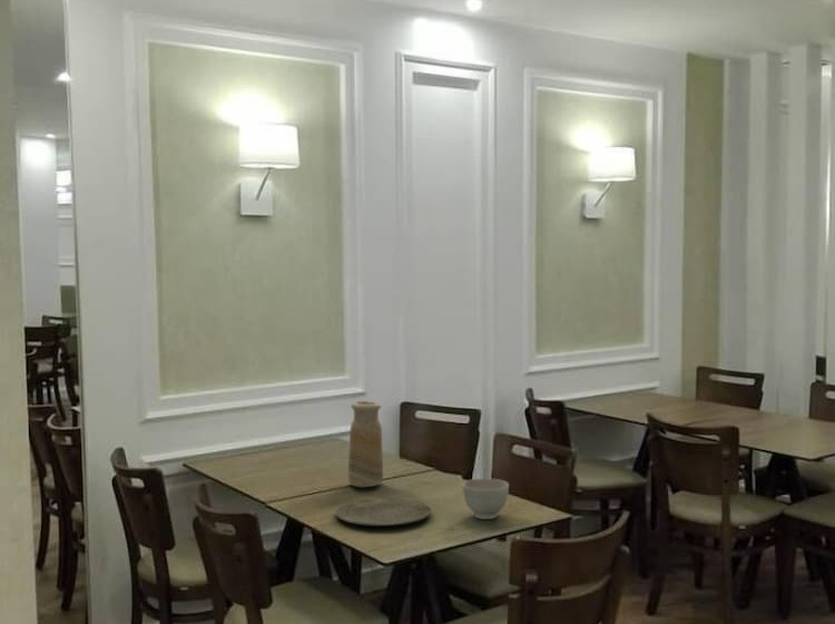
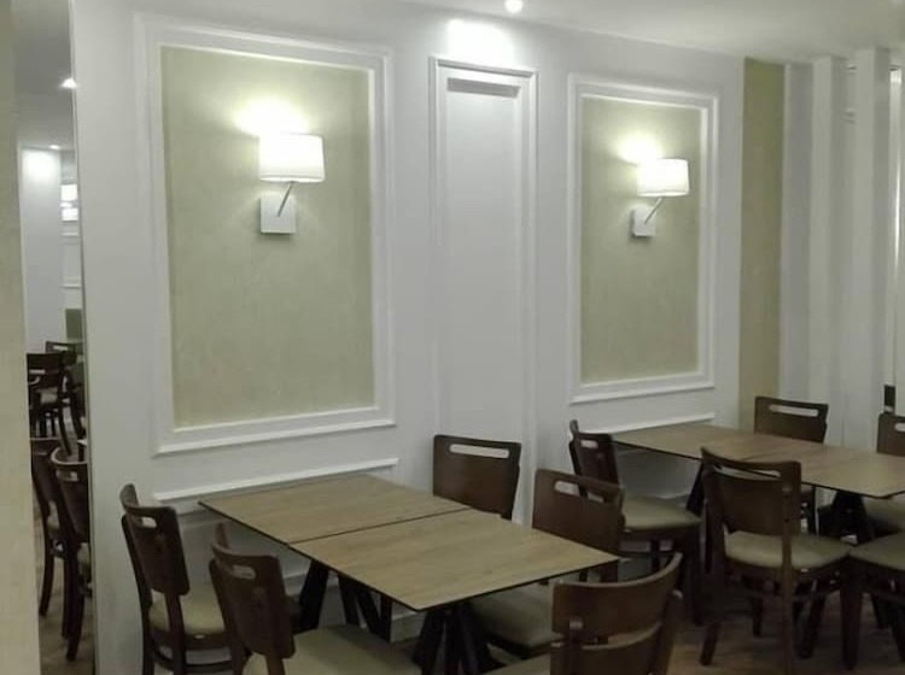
- vase (365, 443)
- bowl (485, 499)
- plate (383, 513)
